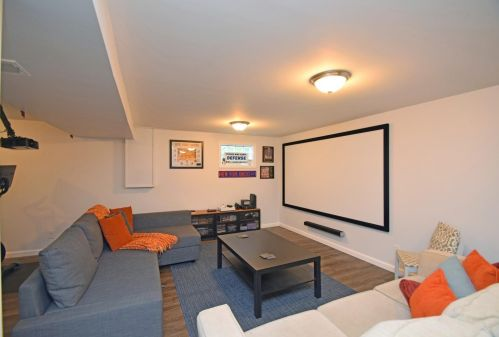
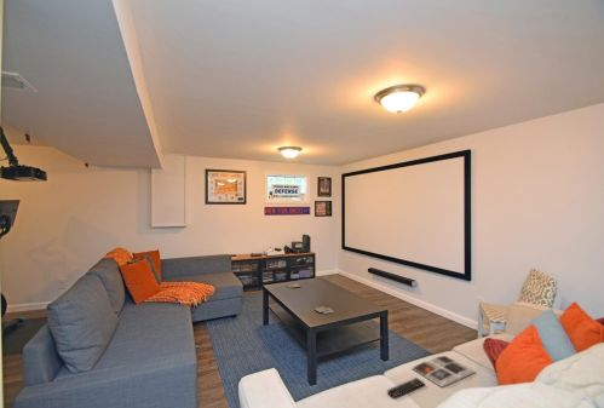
+ magazine (443, 368)
+ remote control (405, 387)
